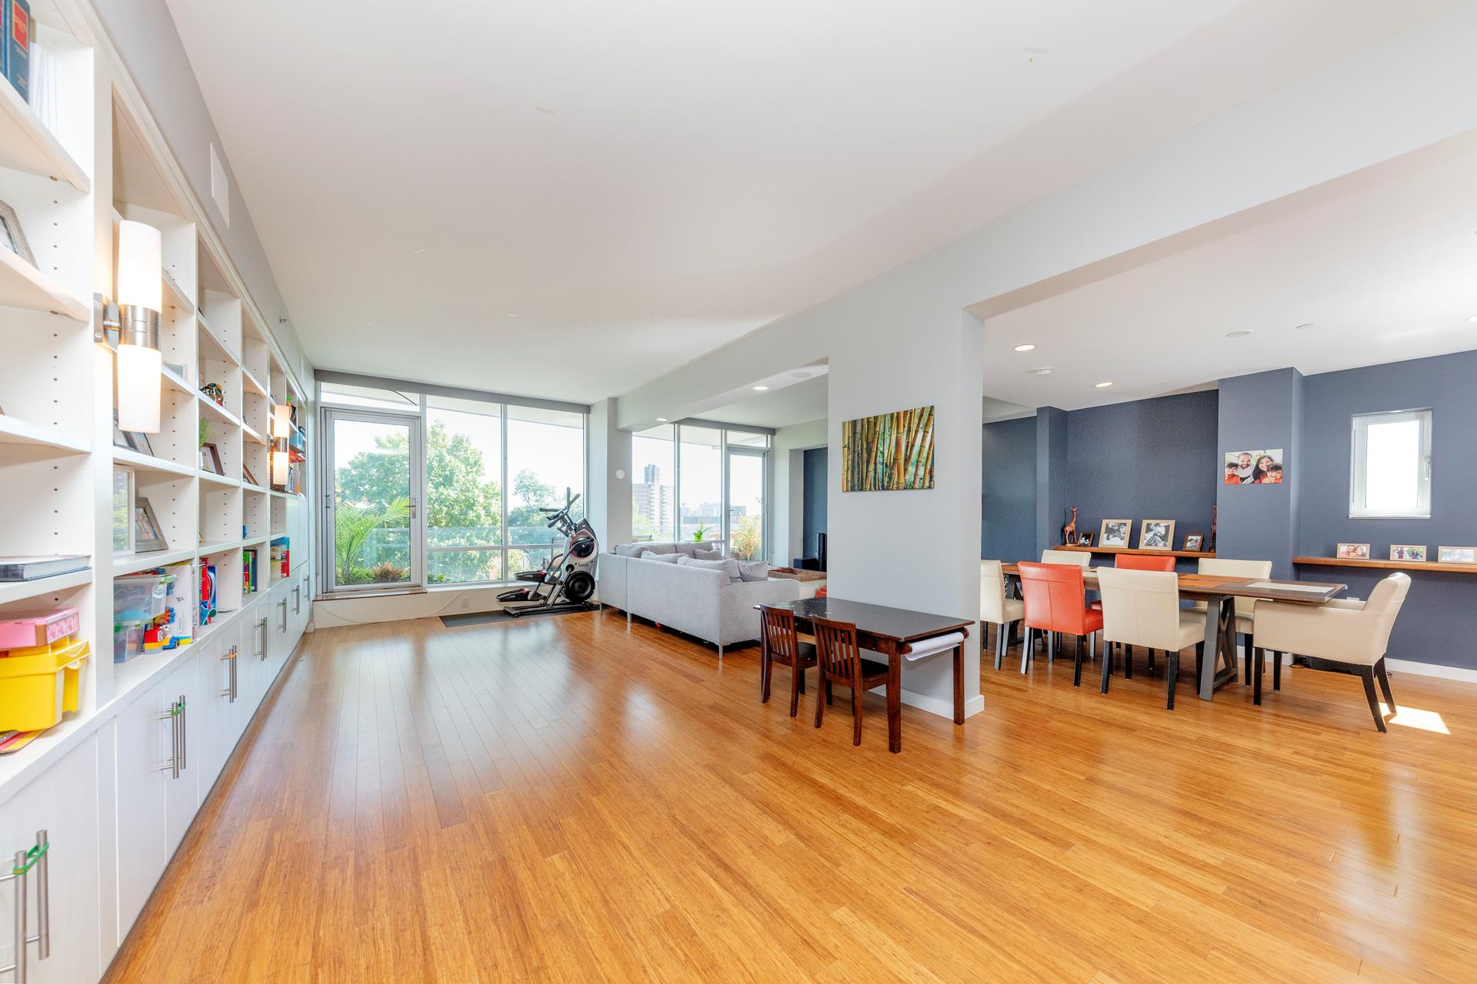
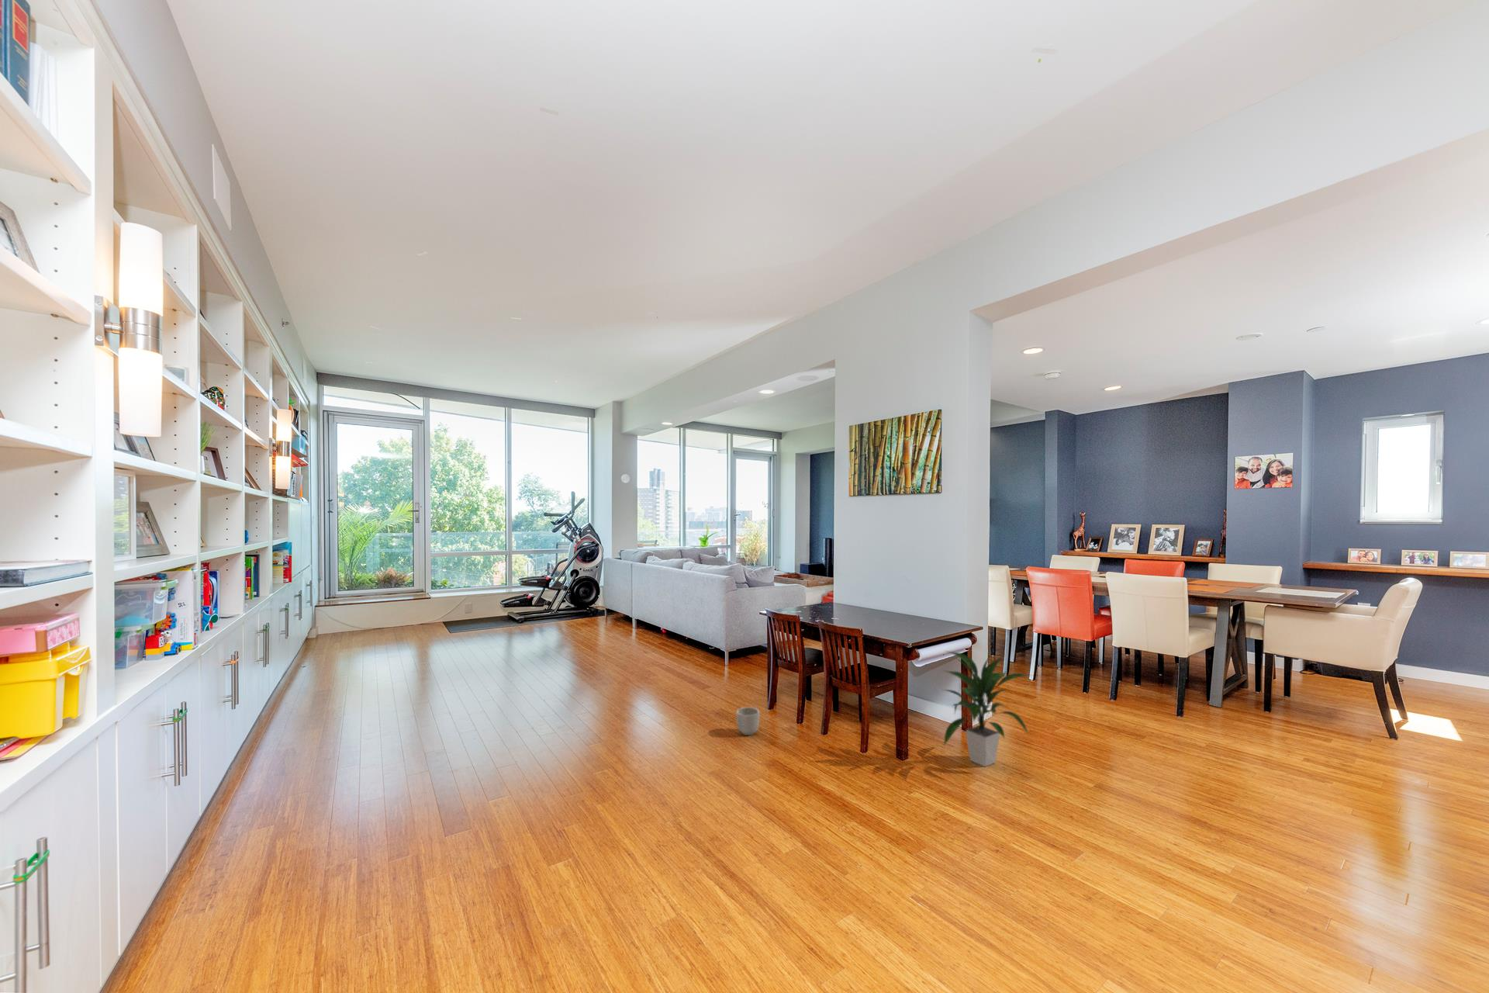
+ indoor plant (978, 704)
+ planter (748, 723)
